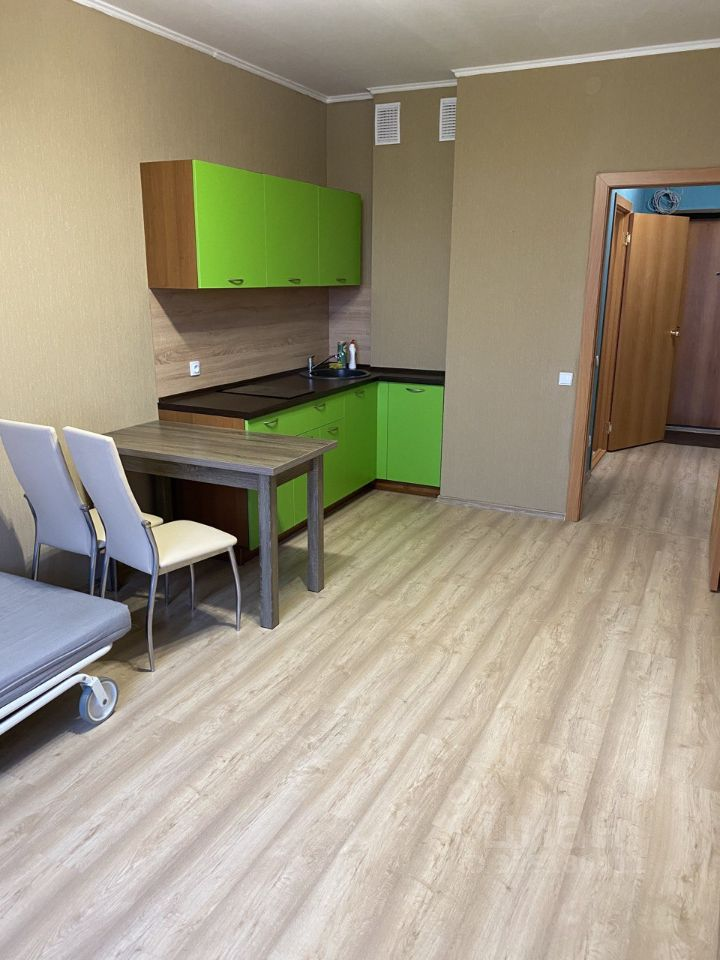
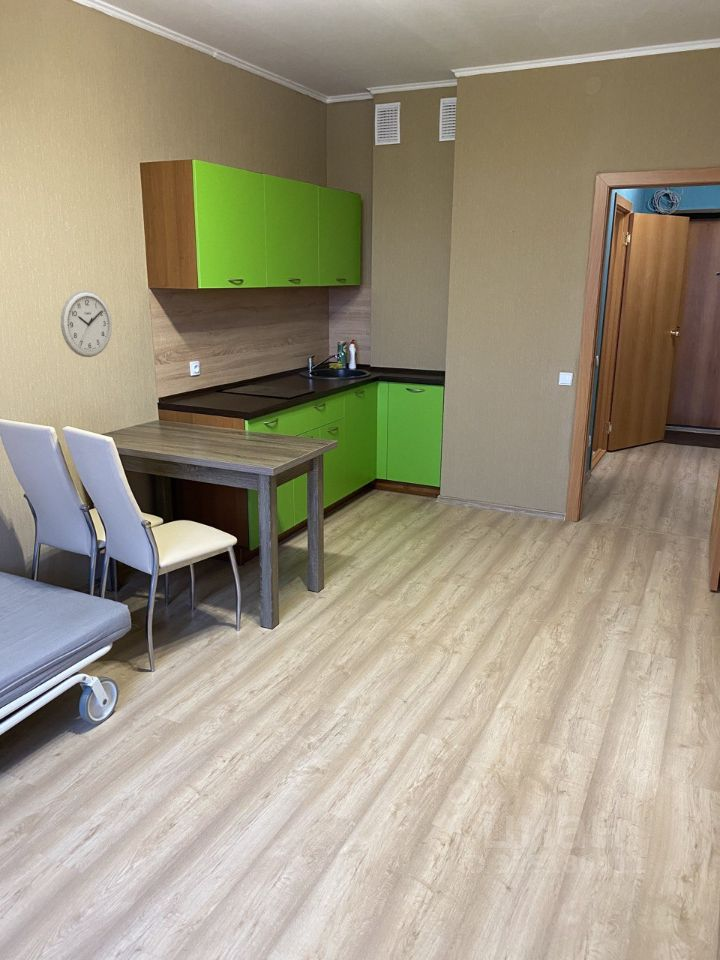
+ wall clock (88, 324)
